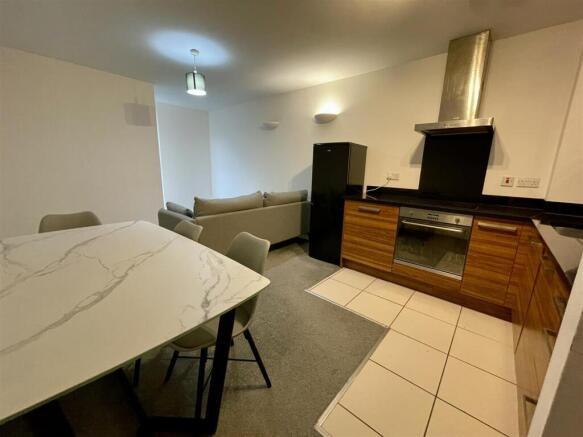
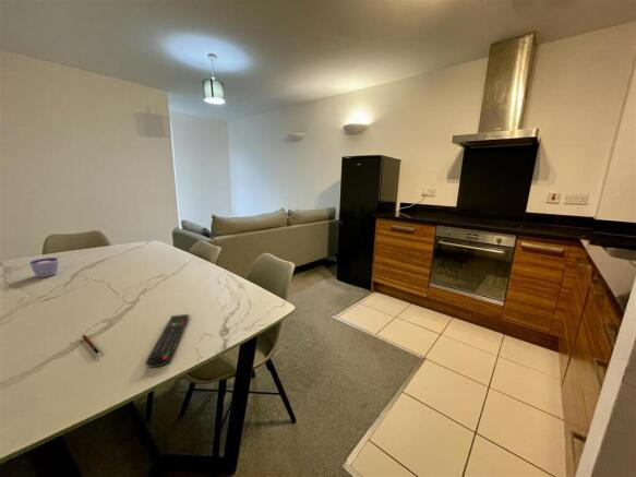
+ pen (92, 345)
+ cup (46, 266)
+ remote control (170, 336)
